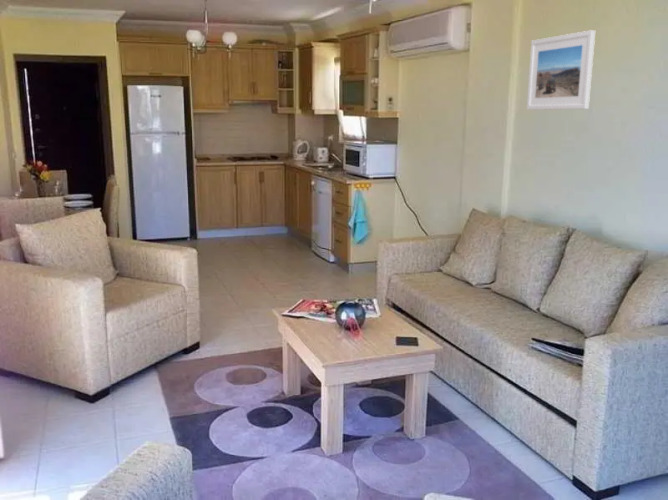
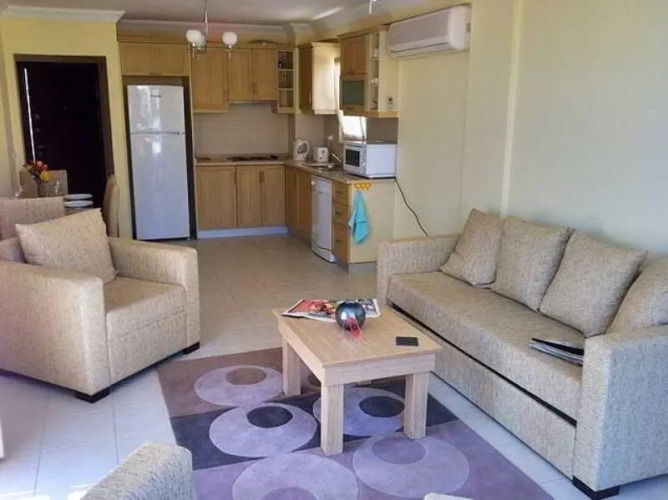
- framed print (558, 73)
